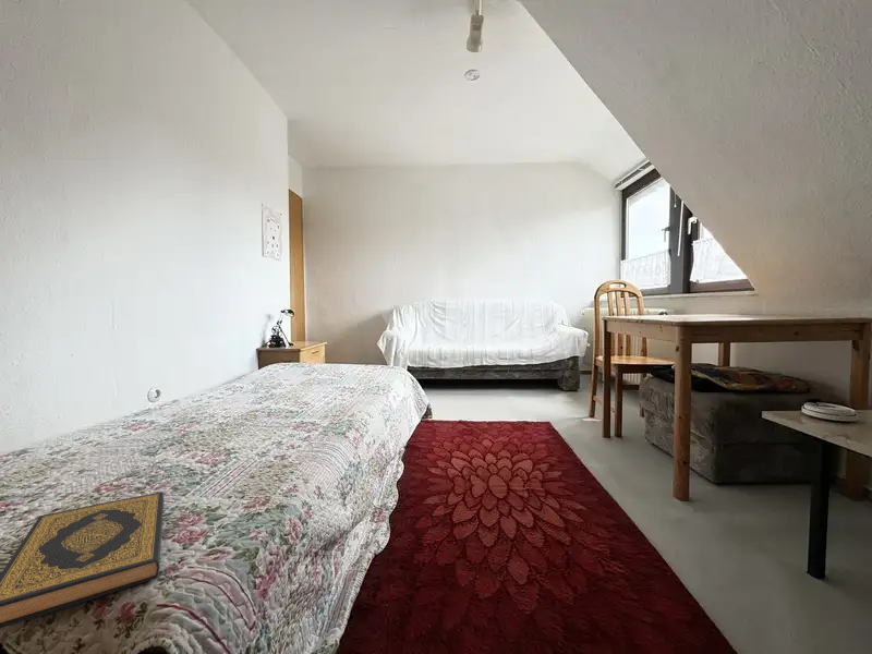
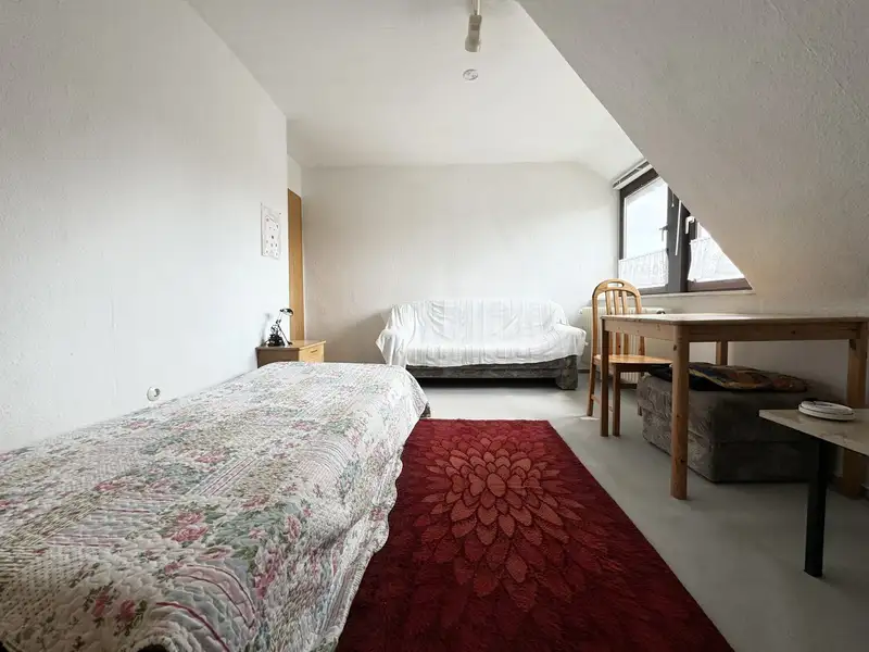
- hardback book (94, 544)
